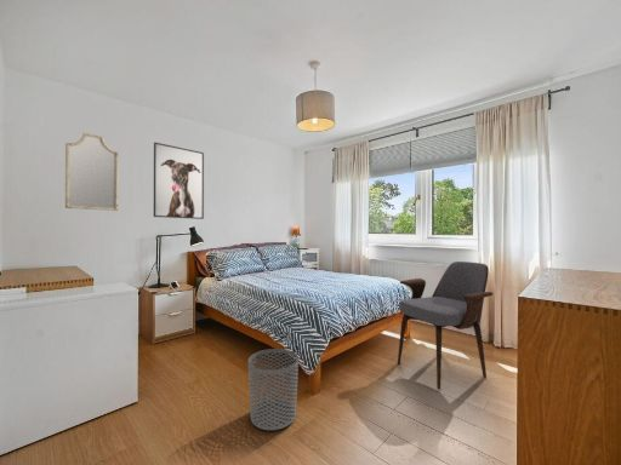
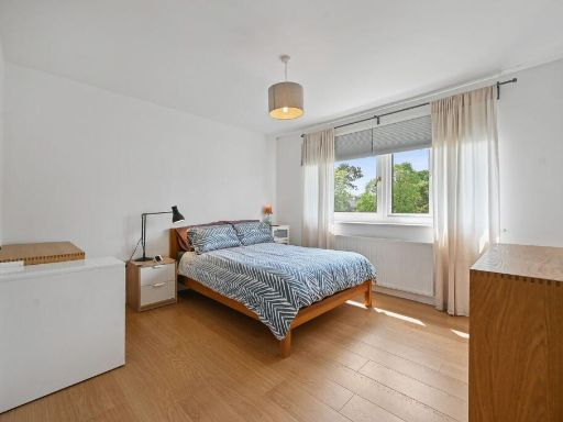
- armchair (445, 315)
- home mirror (92, 171)
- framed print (180, 183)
- waste bin (273, 388)
